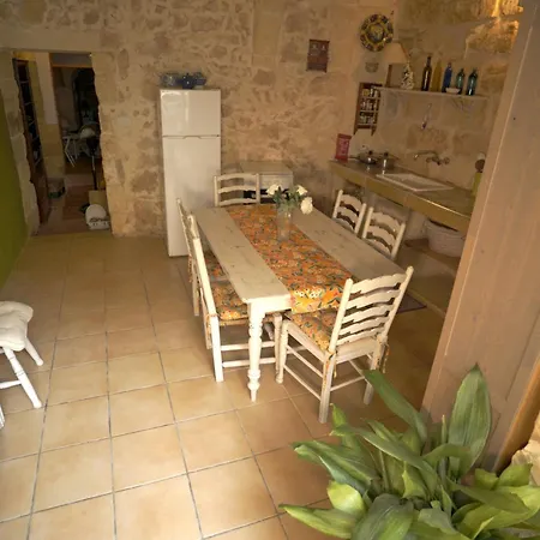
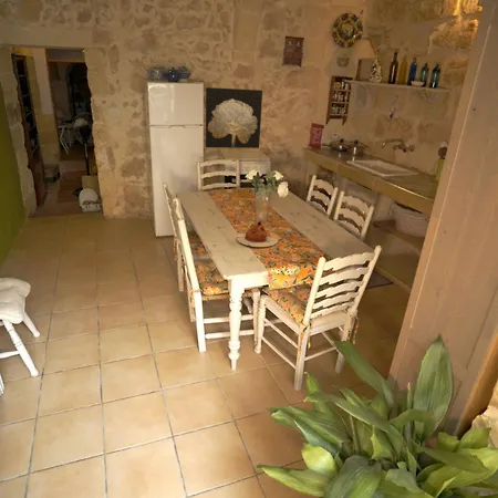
+ teapot (258, 230)
+ wall art (234, 118)
